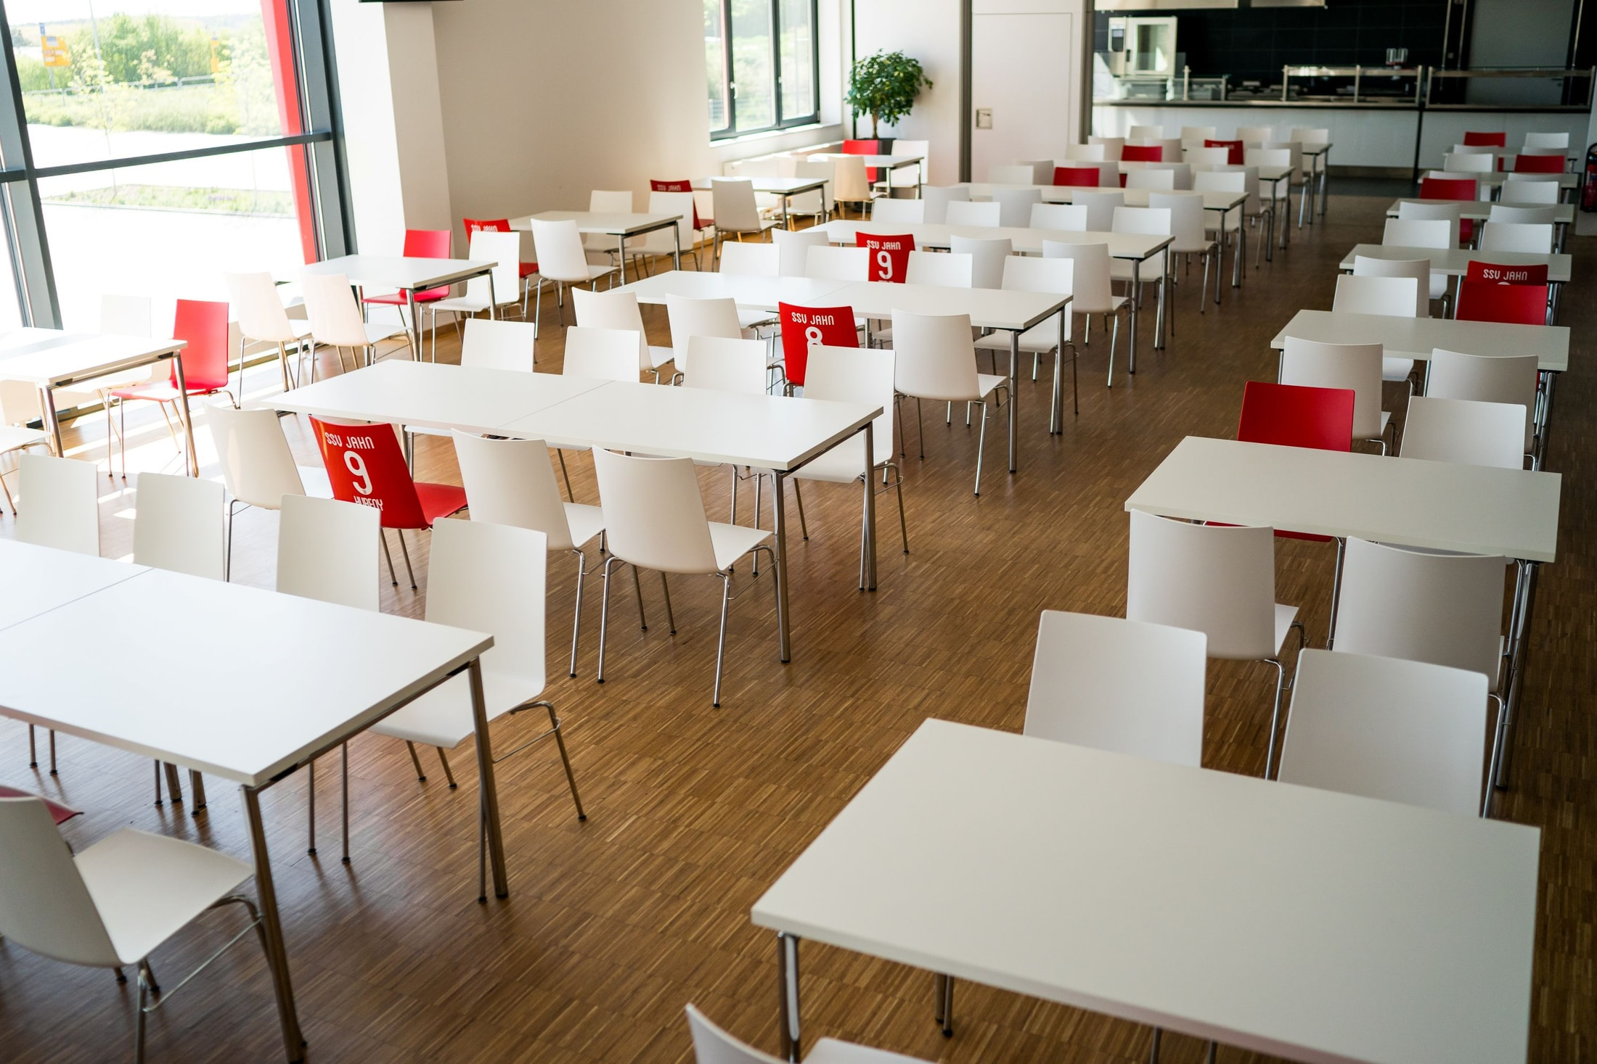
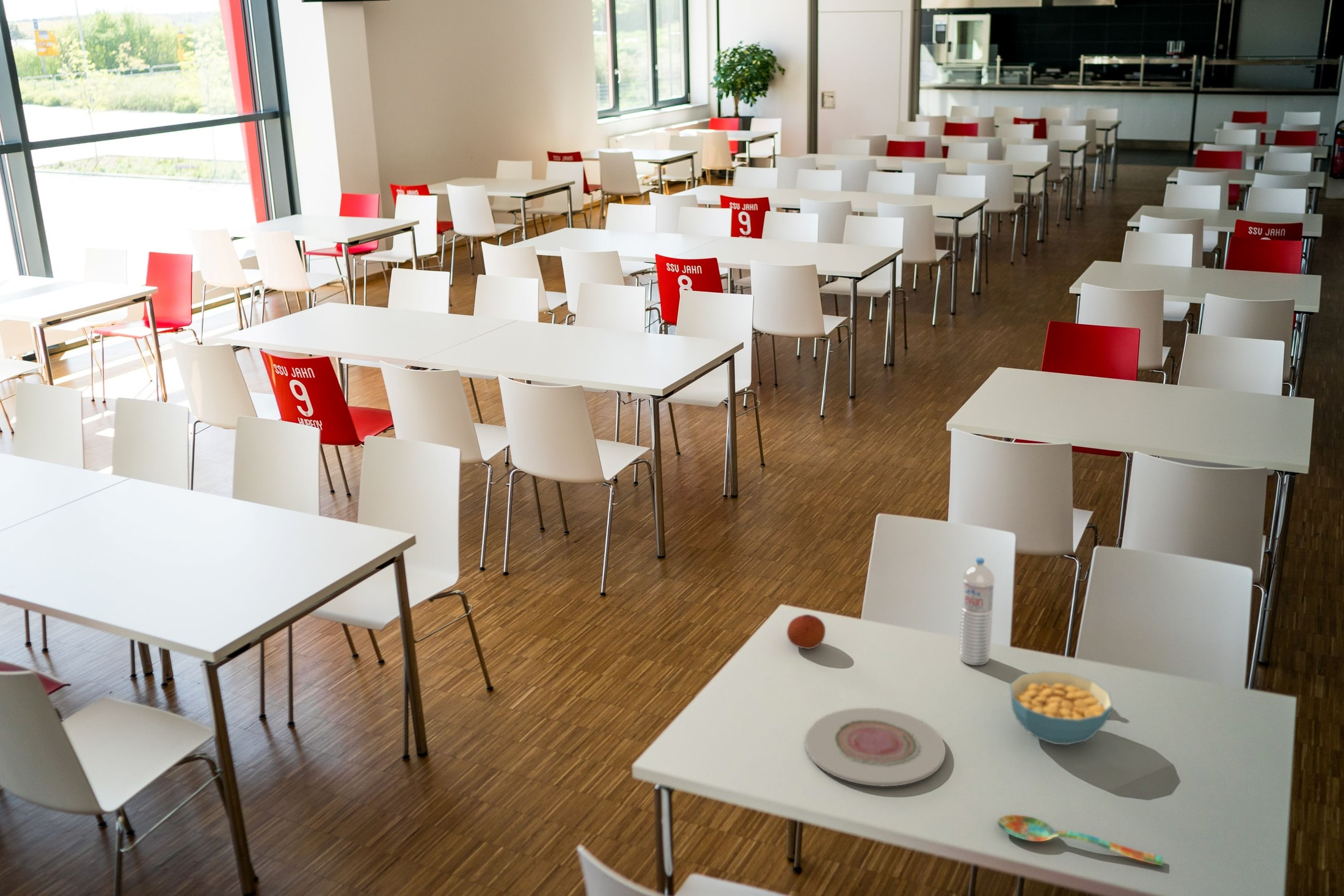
+ cereal bowl (1058, 716)
+ plate (874, 744)
+ fruit (806, 630)
+ spoon (1078, 839)
+ water bottle (977, 610)
